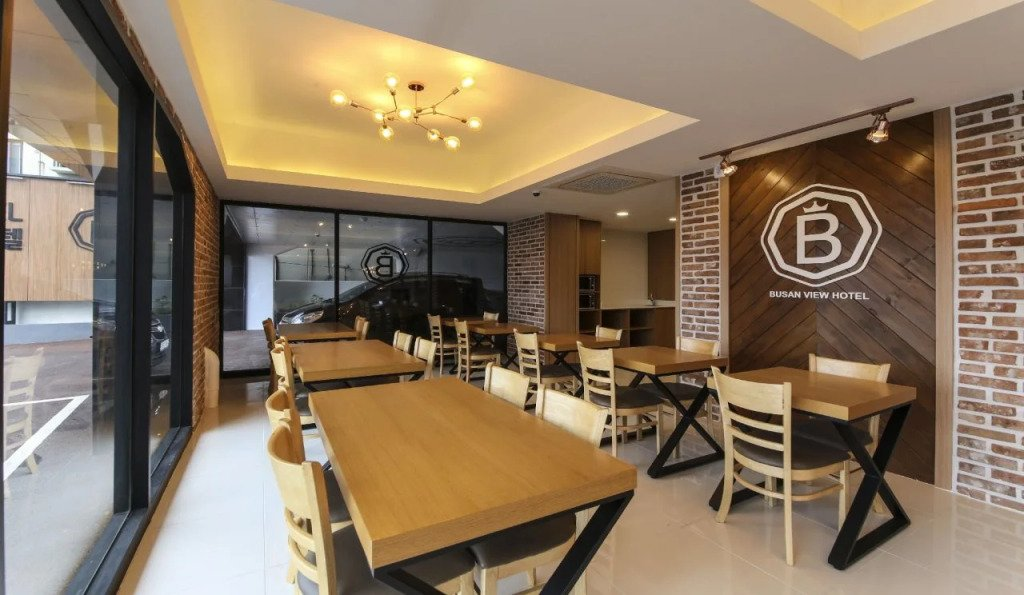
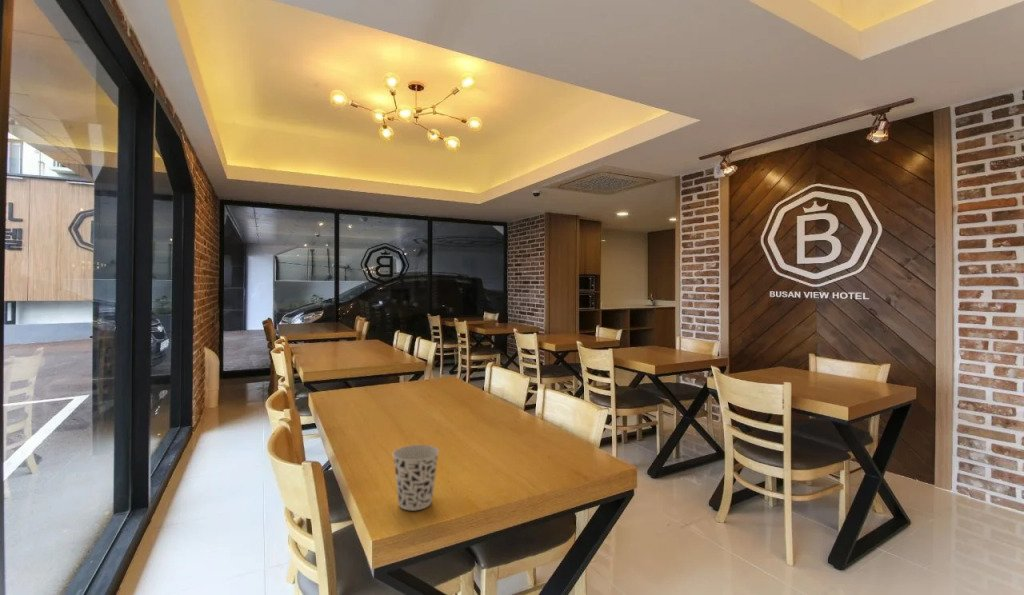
+ cup (415, 477)
